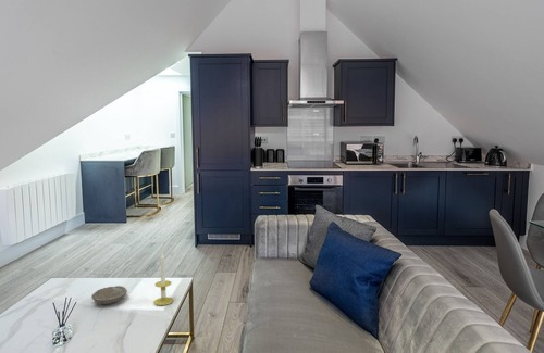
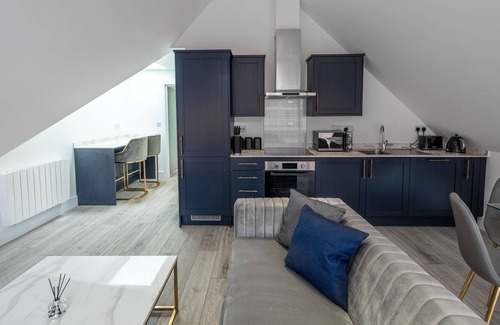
- candle (162, 276)
- bowl (110, 295)
